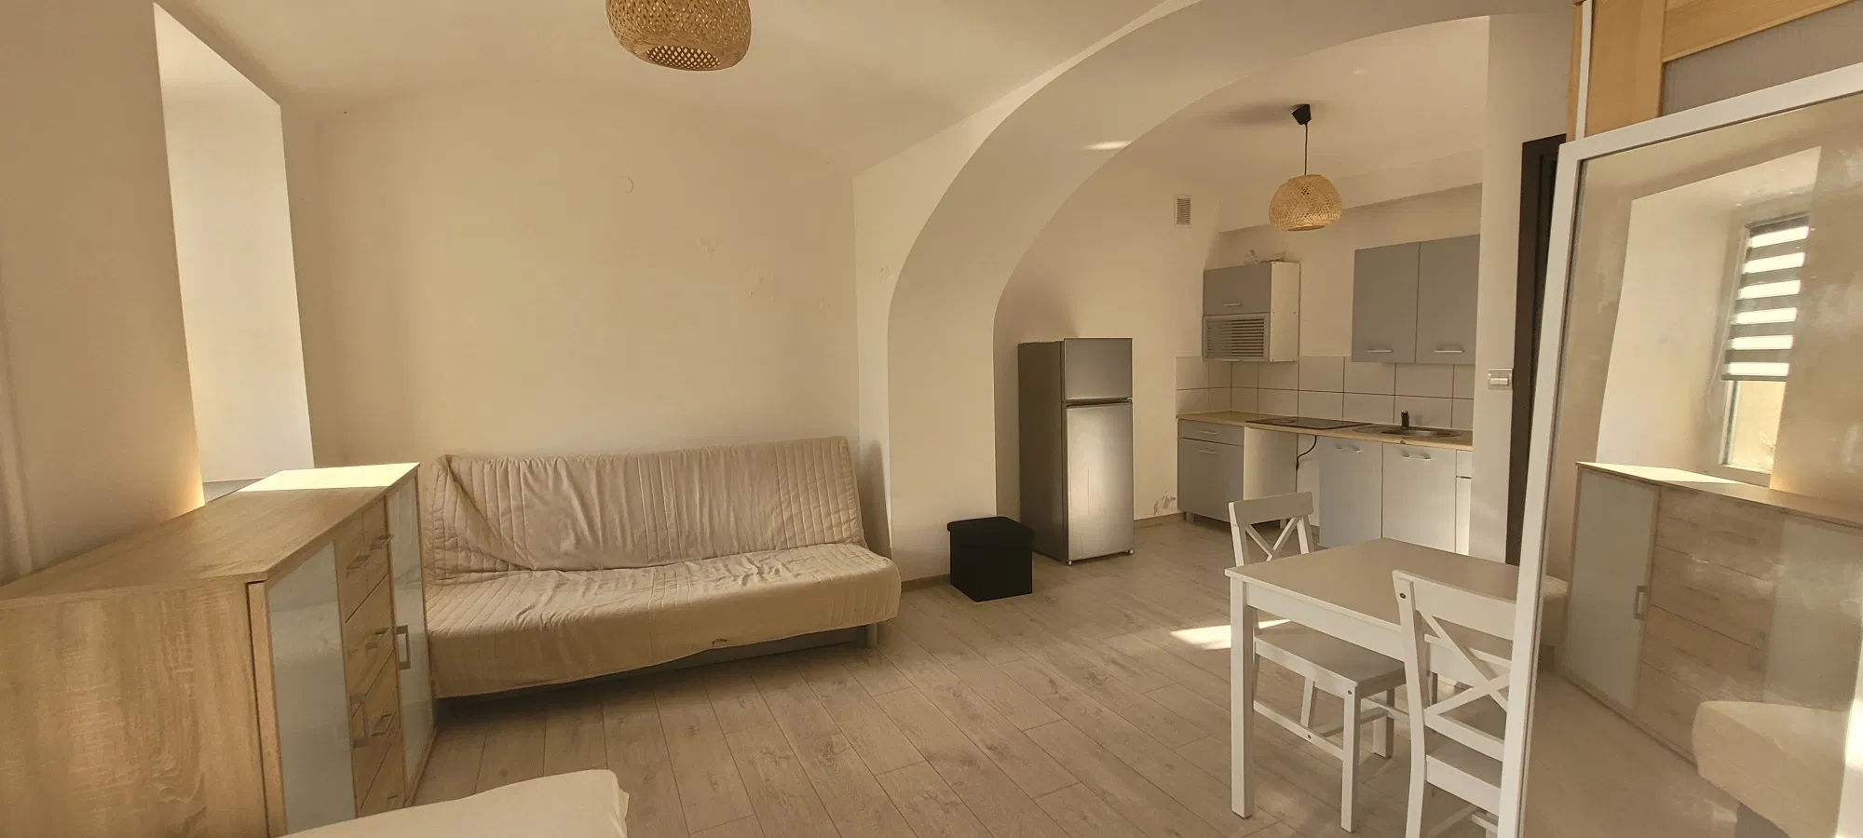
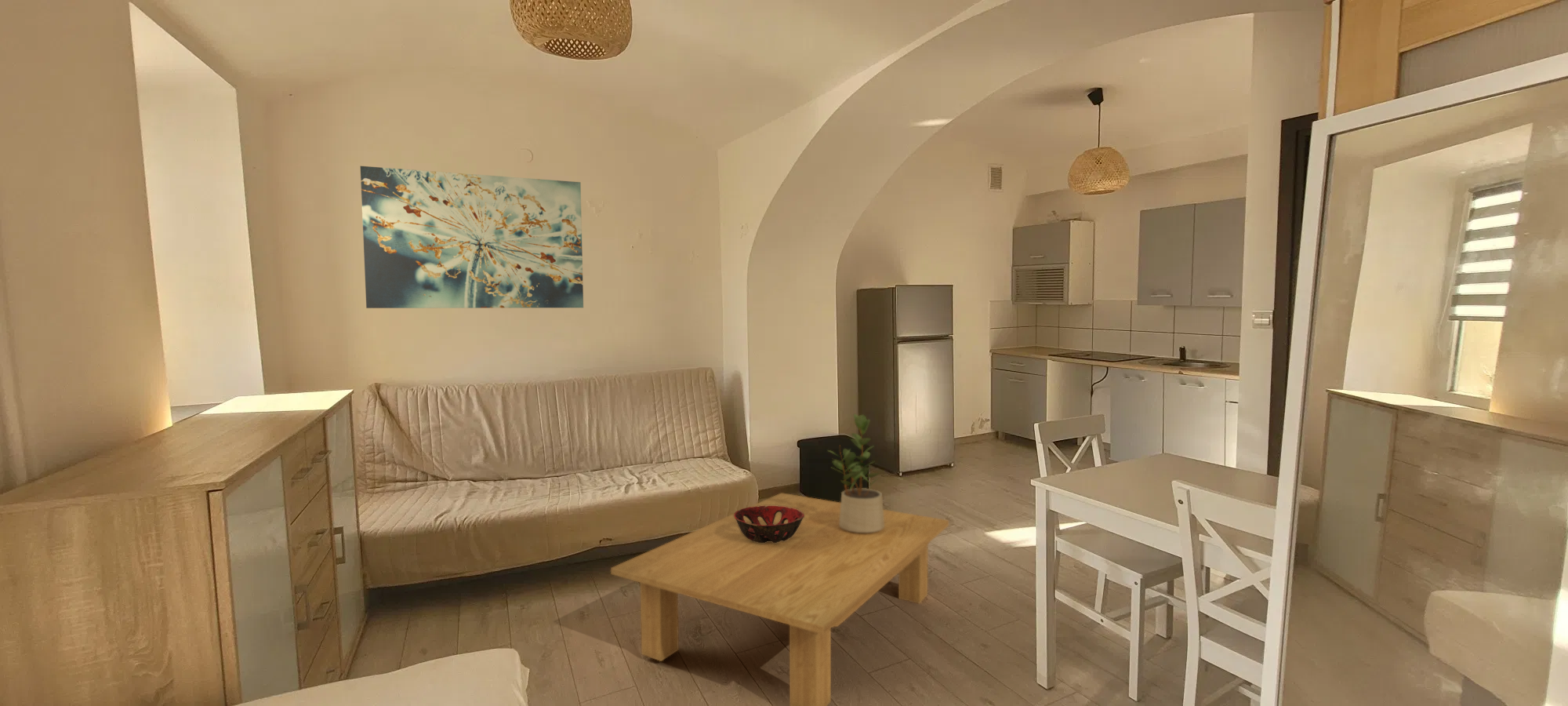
+ wall art (479, 242)
+ coffee table (797, 583)
+ decorative bowl (769, 524)
+ potted plant (856, 471)
